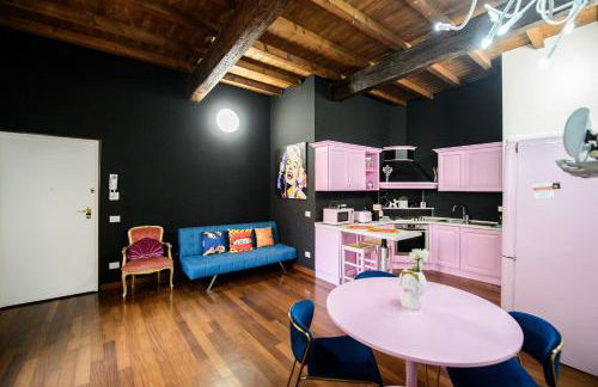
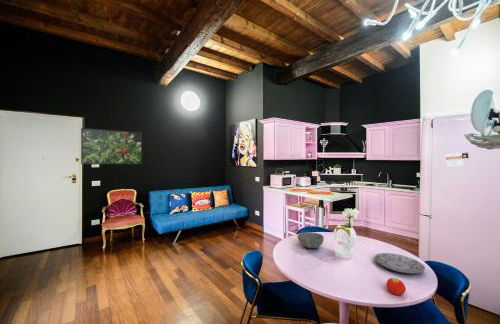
+ fruit (395, 285)
+ bowl (310, 241)
+ plate (398, 264)
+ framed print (113, 147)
